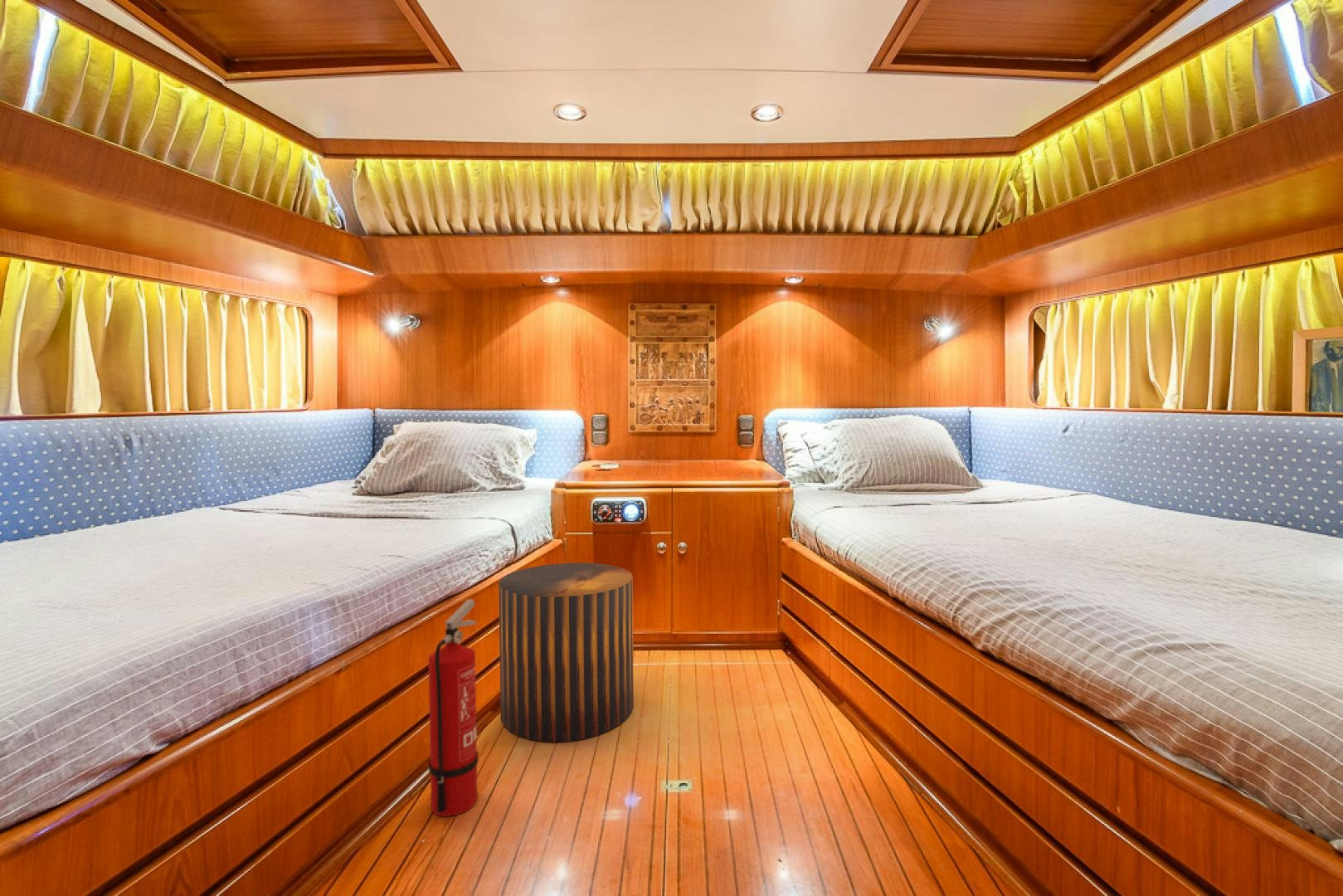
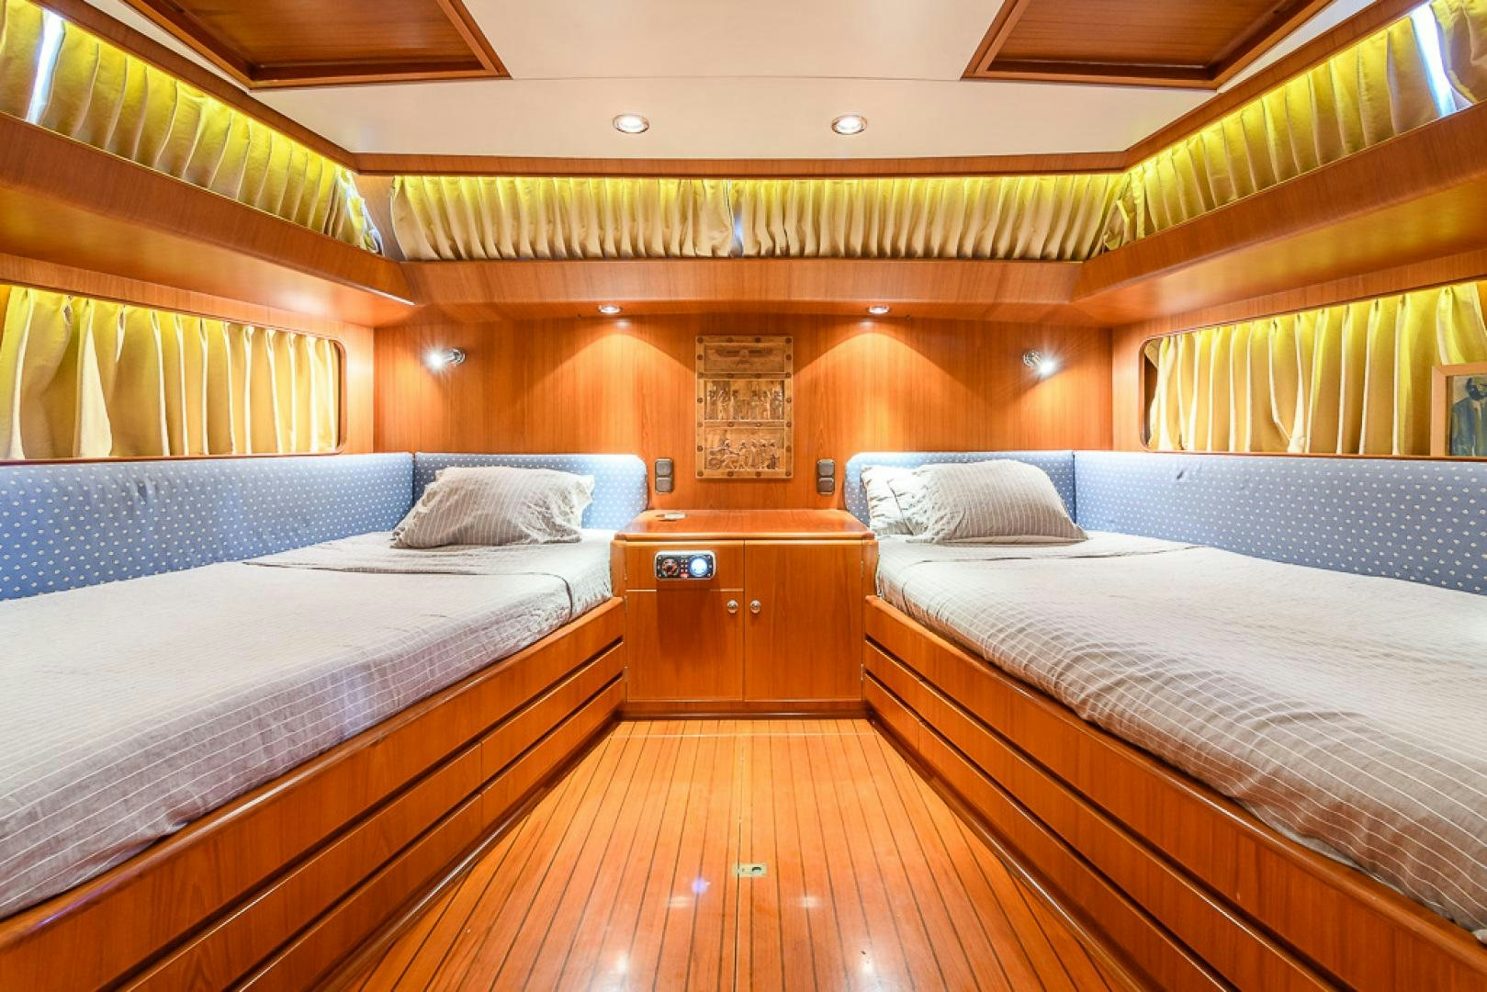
- fire extinguisher (456, 704)
- stool (567, 643)
